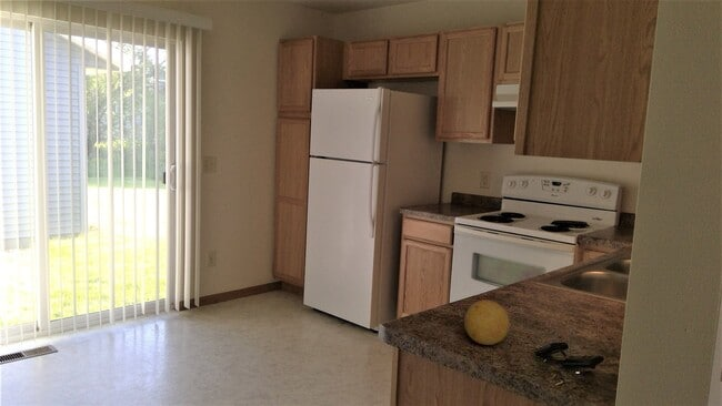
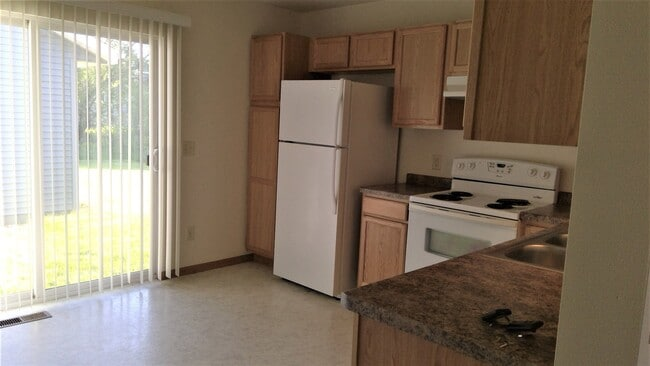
- fruit (487, 322)
